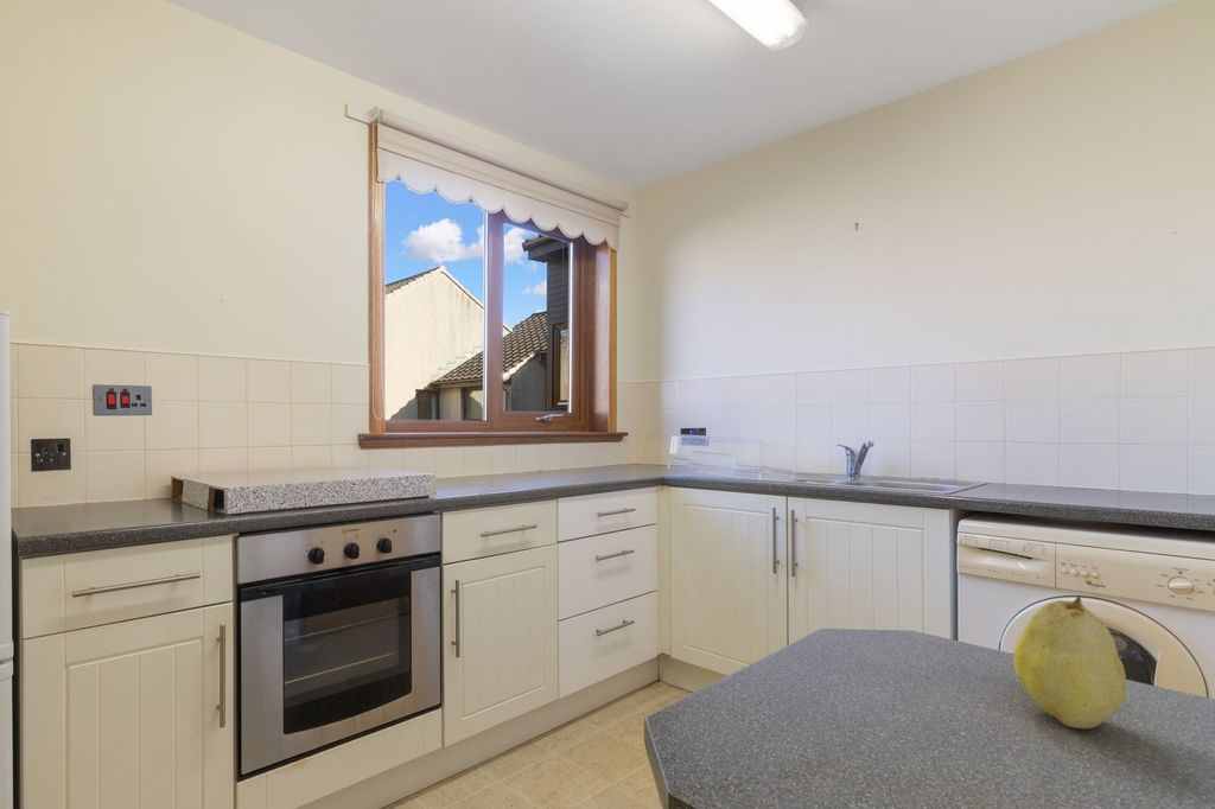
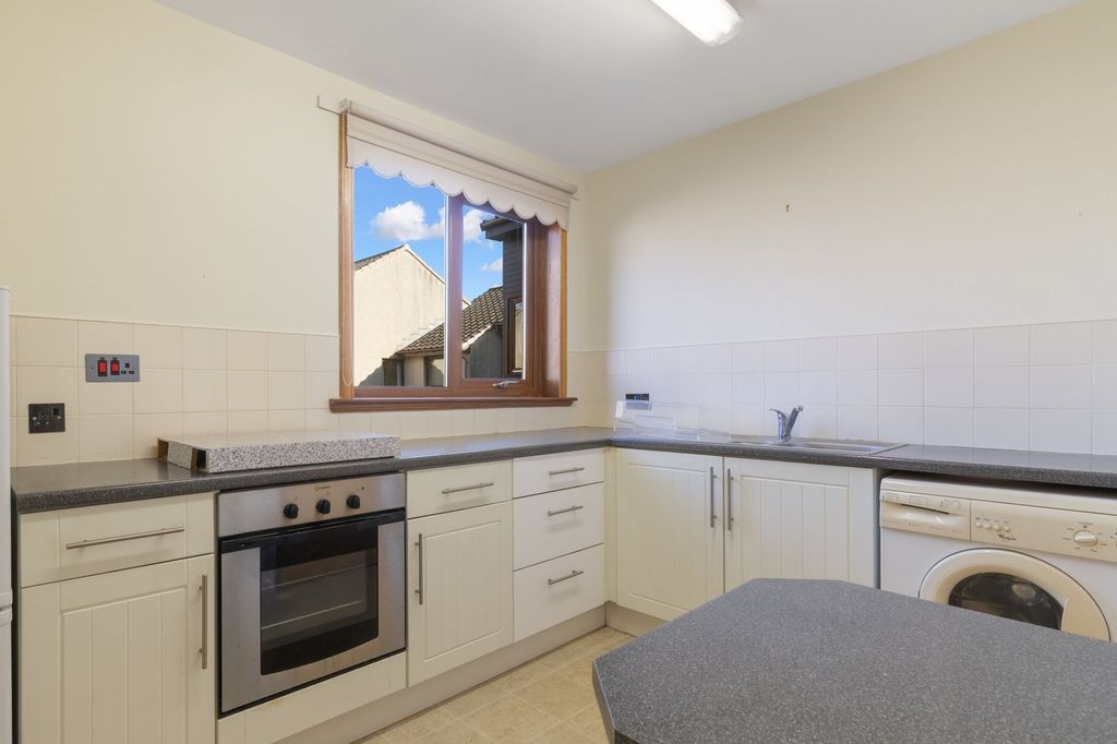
- fruit (1065, 654)
